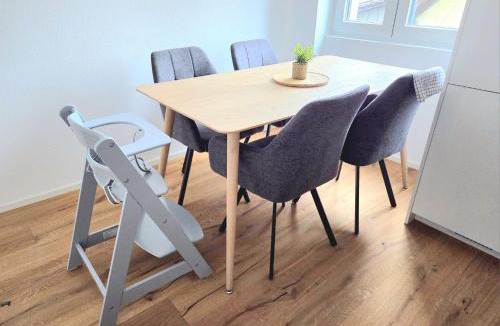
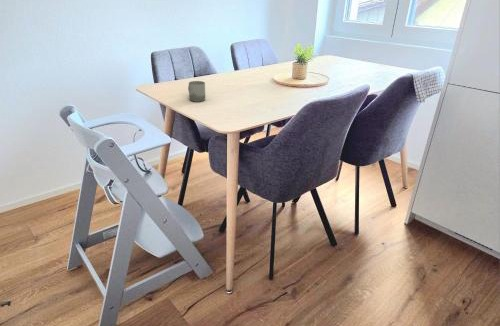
+ cup (195, 90)
